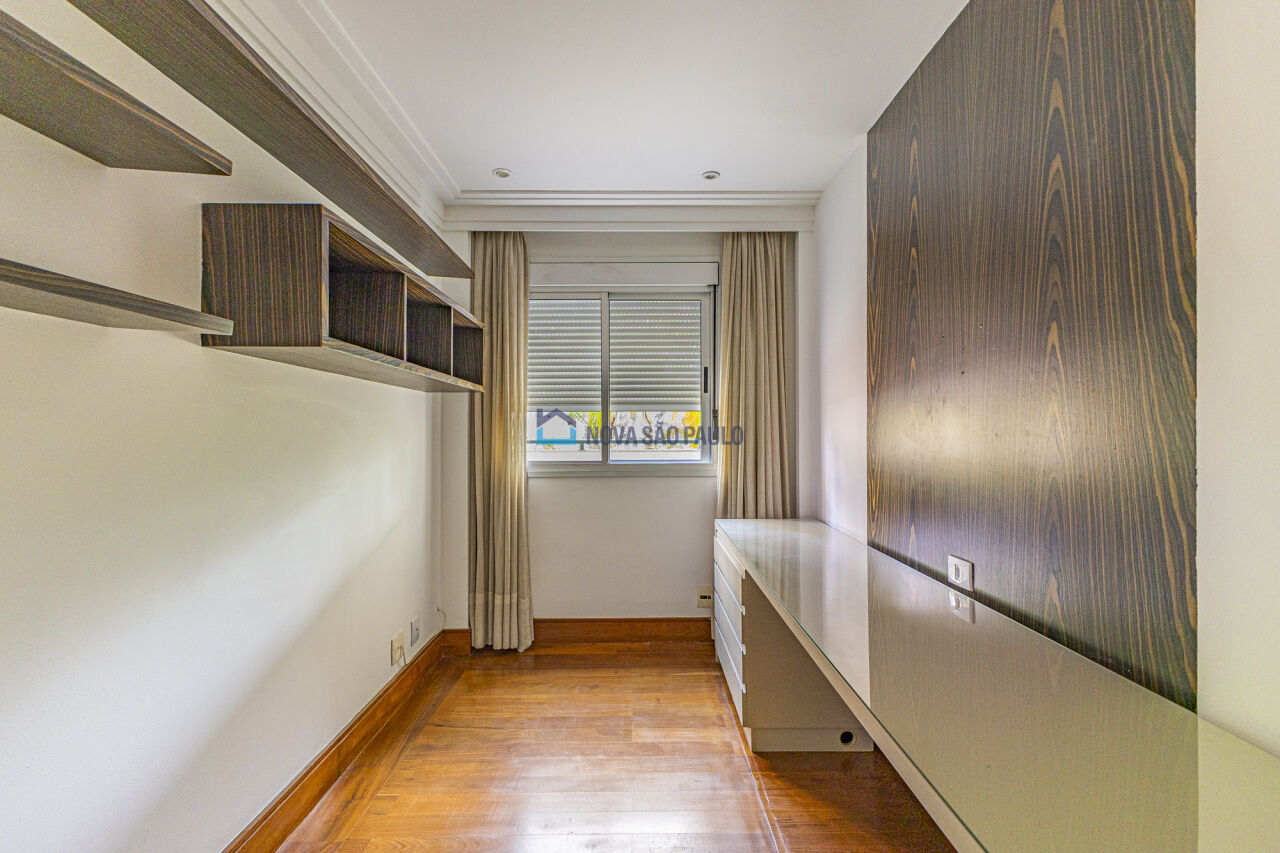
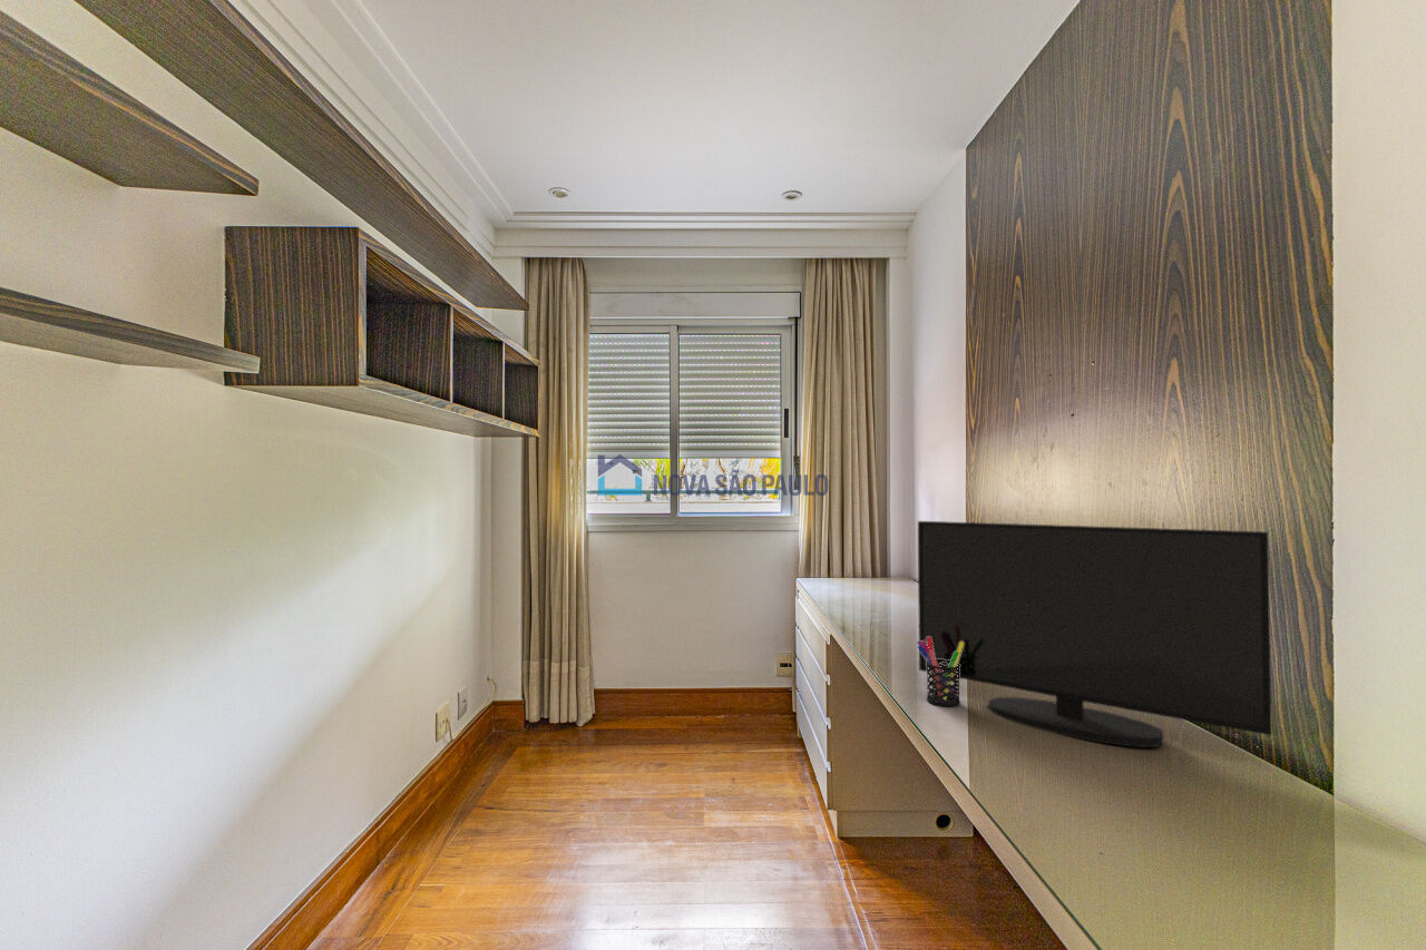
+ pen holder (944, 669)
+ monitor (1068, 624)
